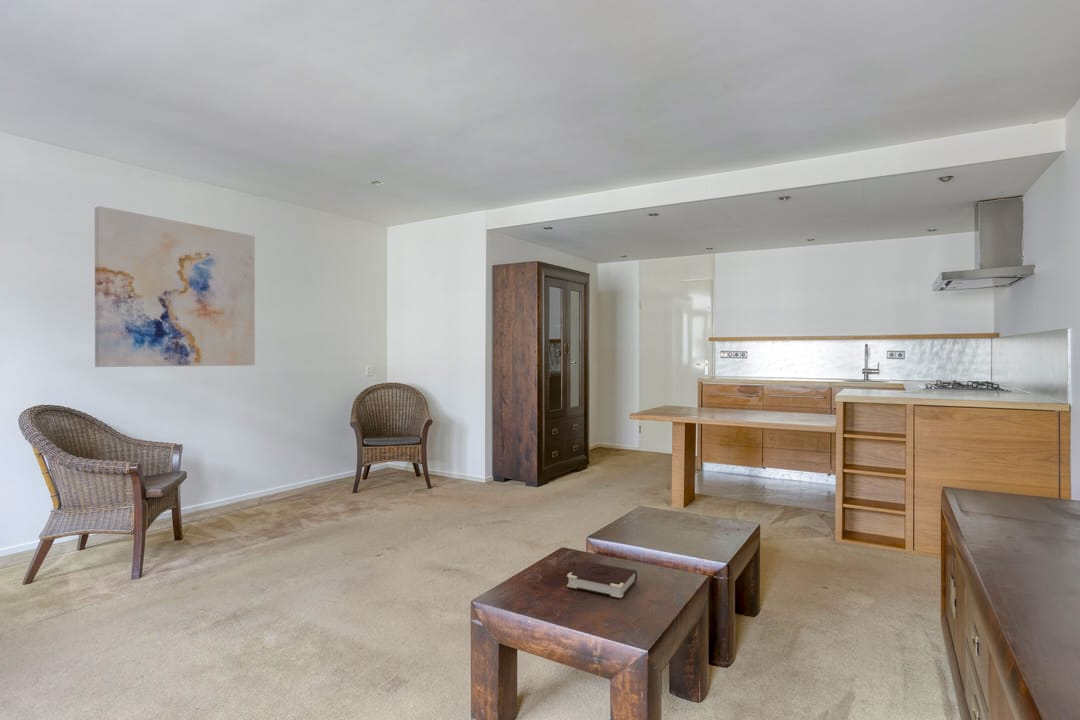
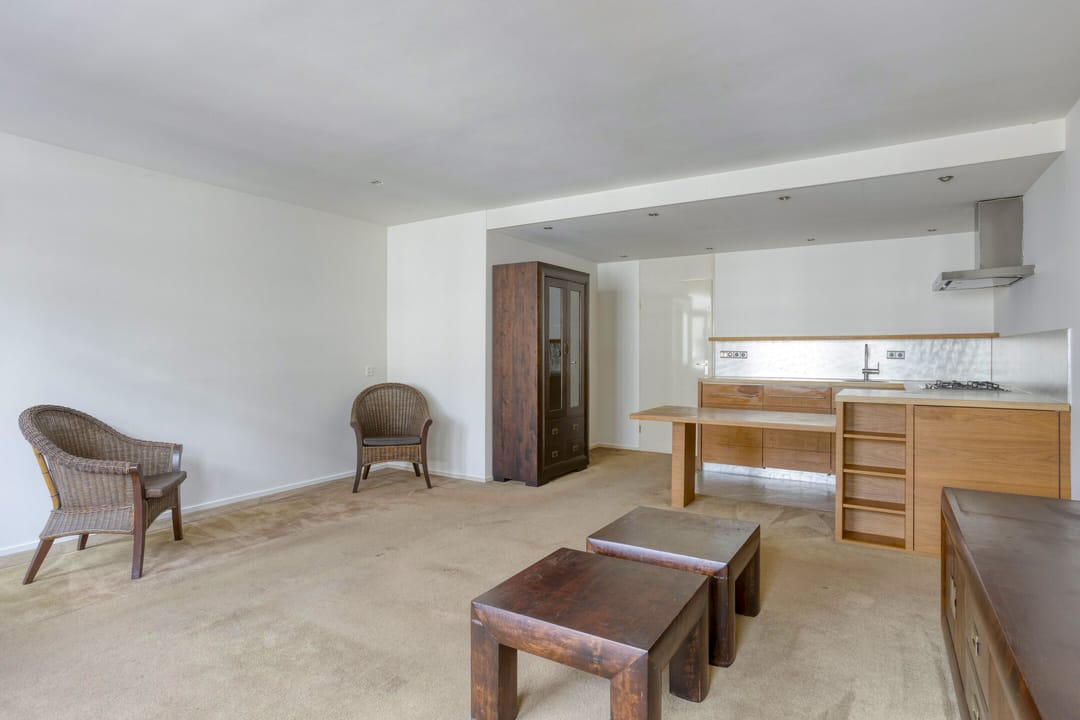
- wall art (183, 294)
- book (602, 577)
